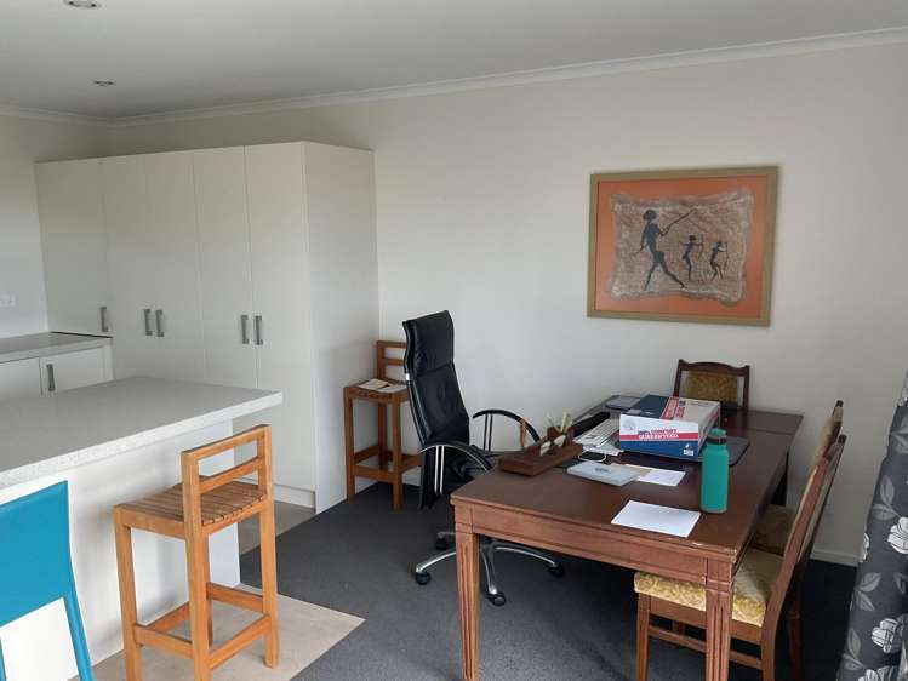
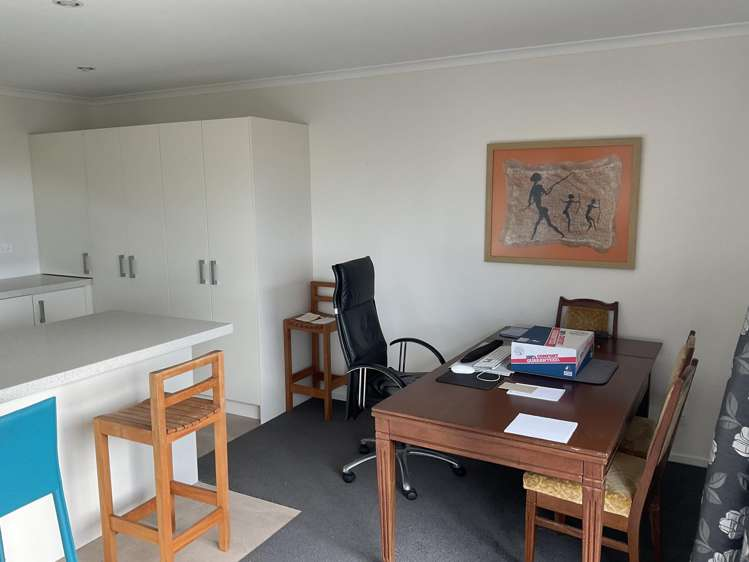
- desk organizer (547, 435)
- water bottle (714, 469)
- notepad (603, 473)
